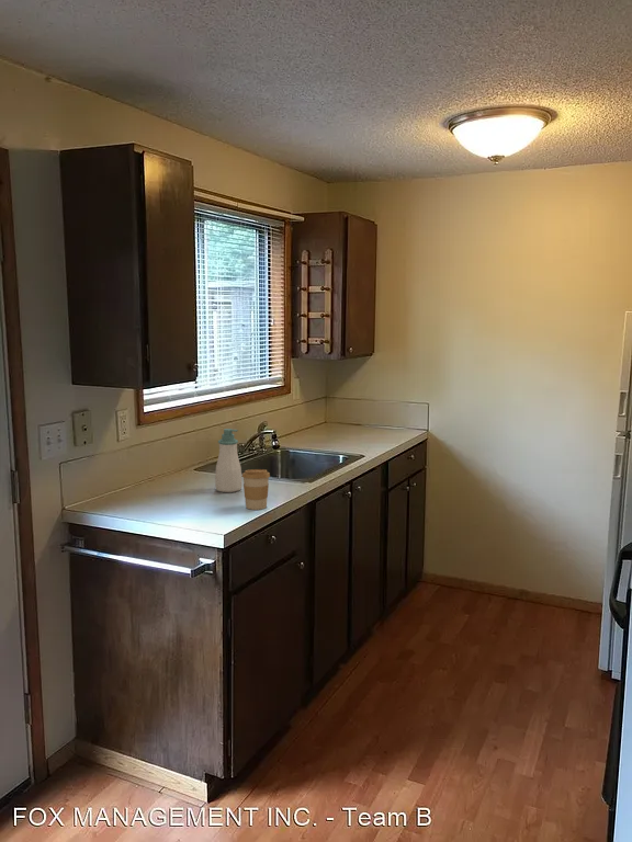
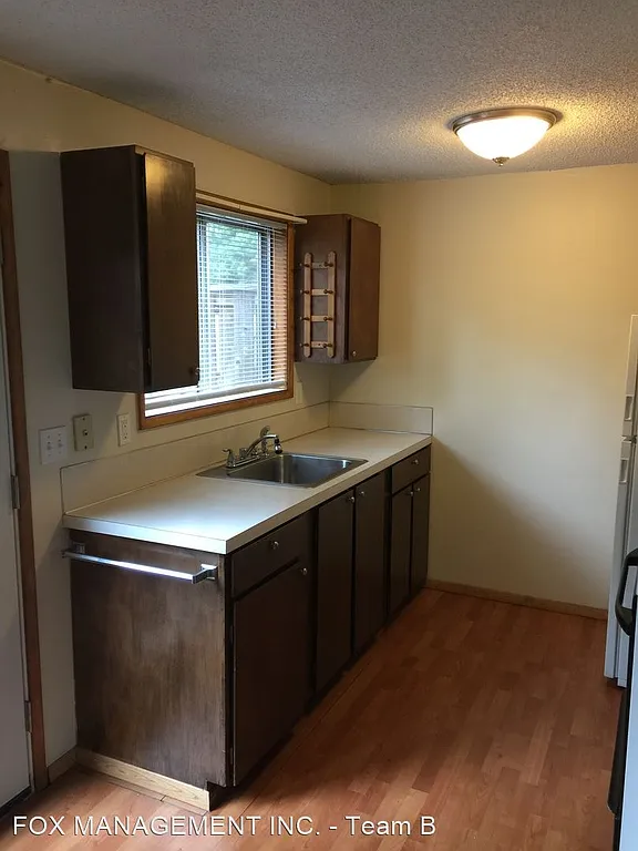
- soap bottle (228, 459)
- coffee cup (256, 488)
